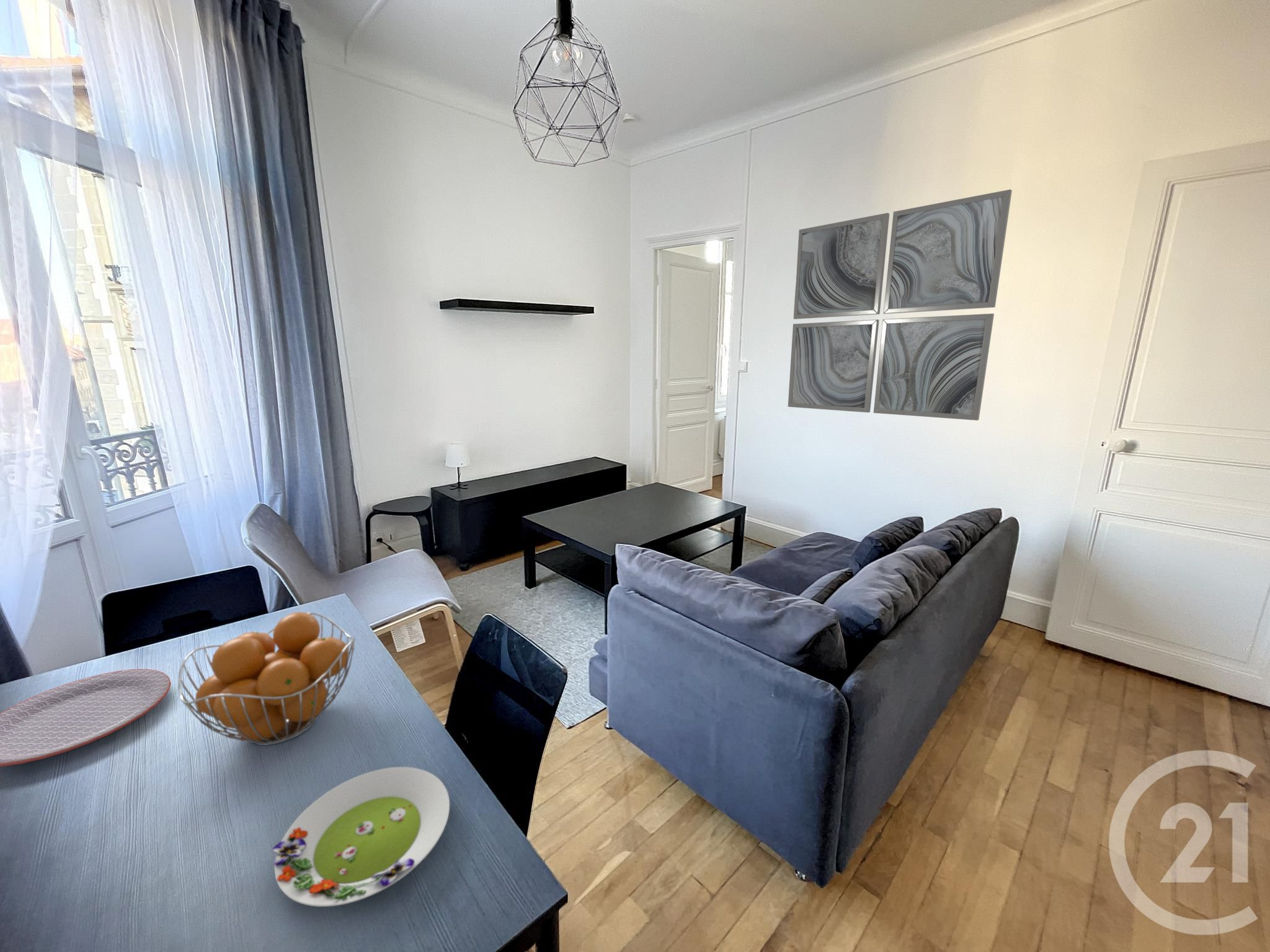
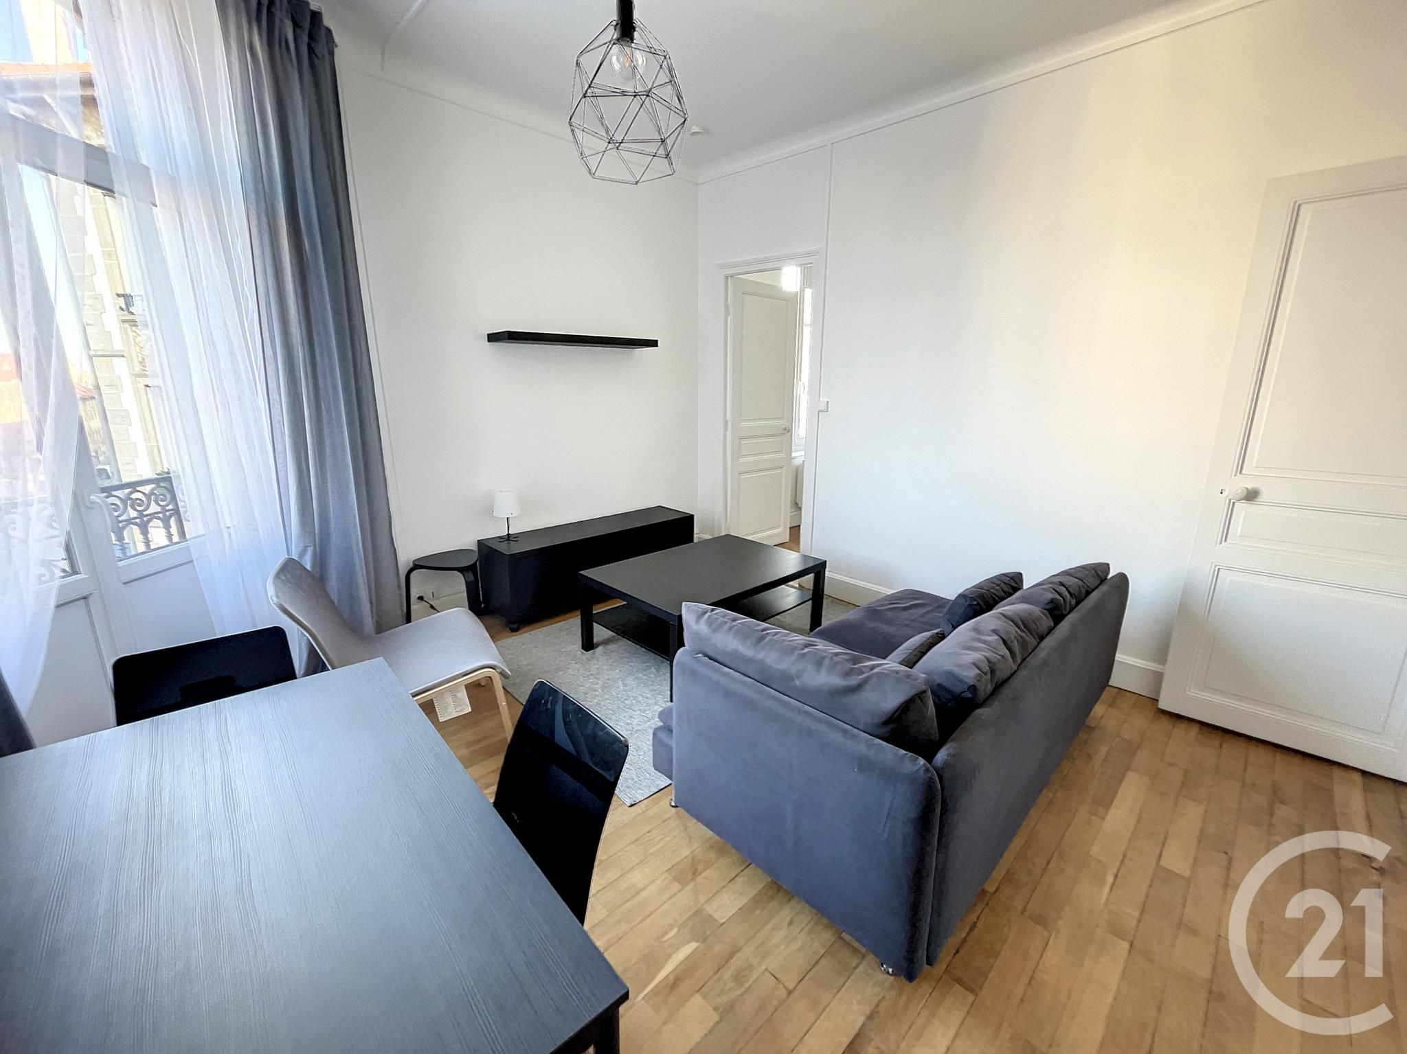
- salad plate (368, 830)
- plate (77, 715)
- fruit basket (275, 677)
- wall art (879, 314)
